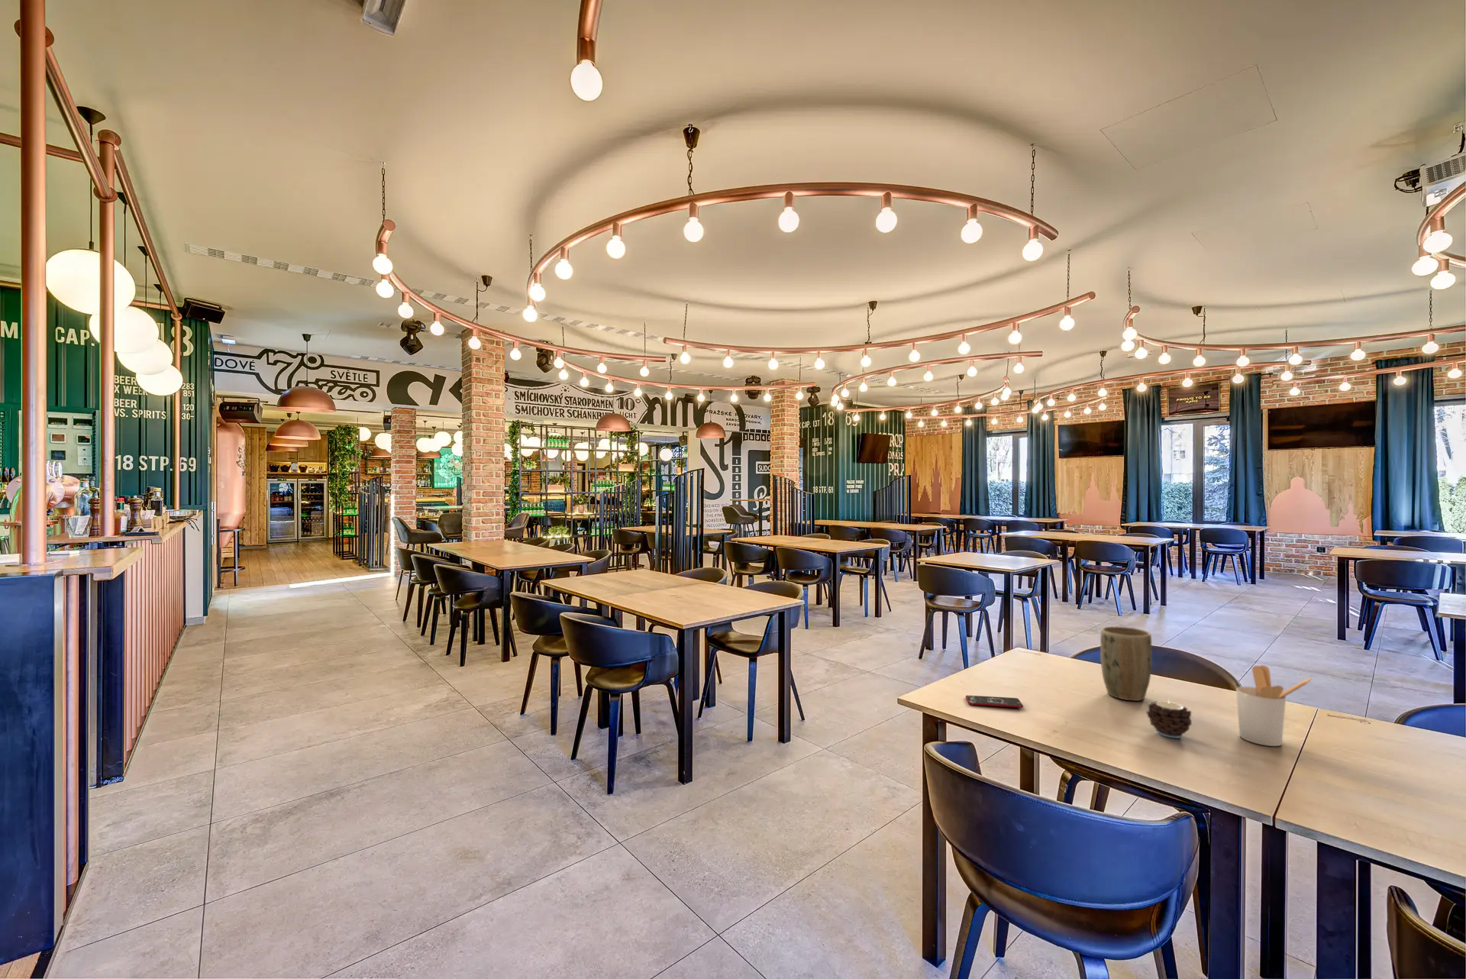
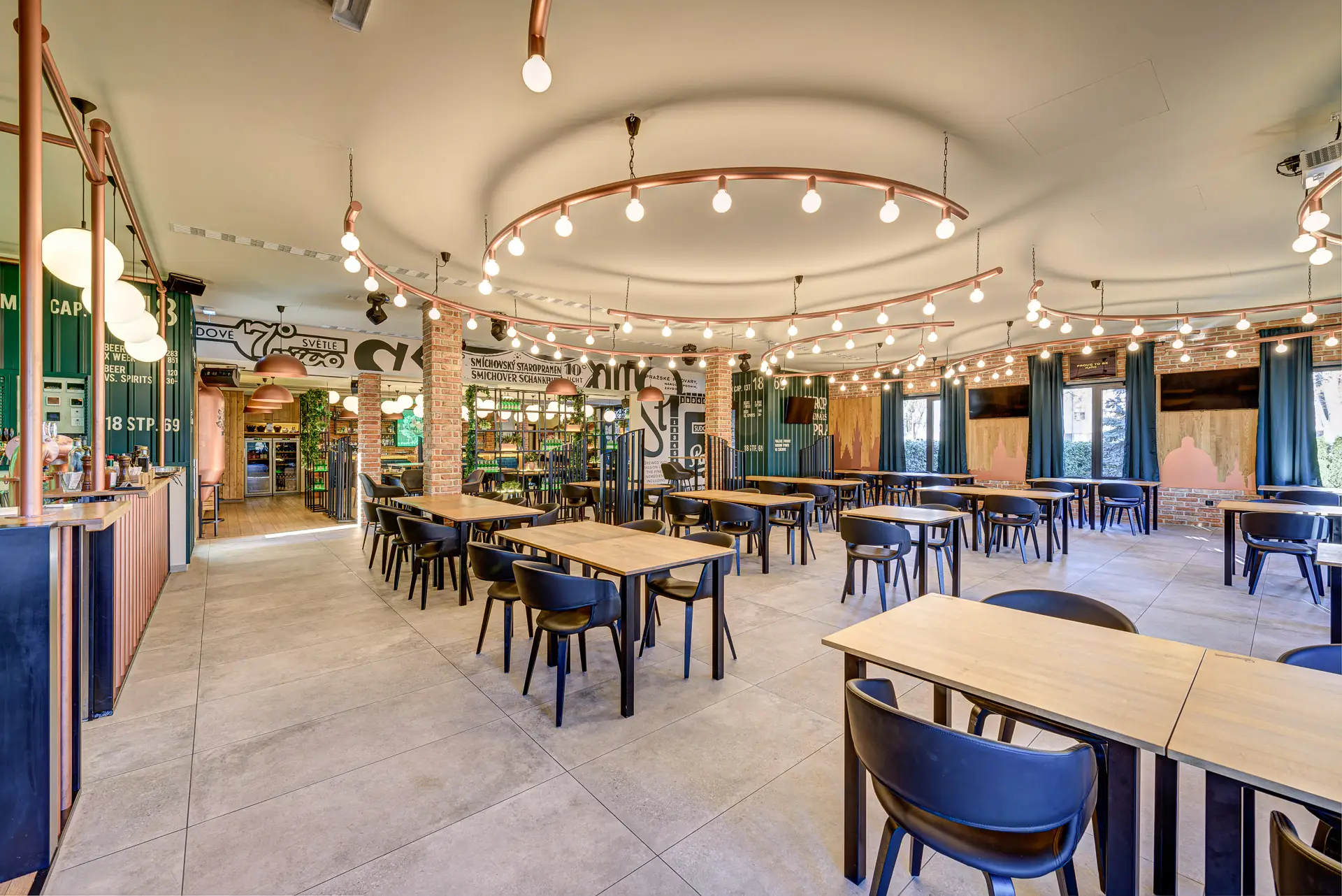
- candle (1169, 717)
- smartphone (993, 701)
- plant pot (1125, 663)
- utensil holder (1274, 706)
